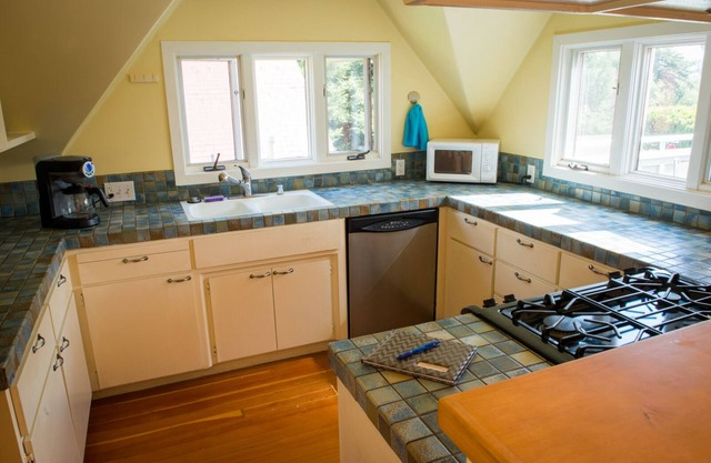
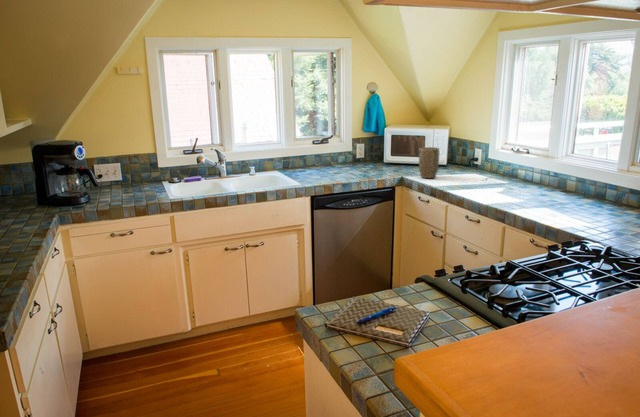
+ plant pot (428, 162)
